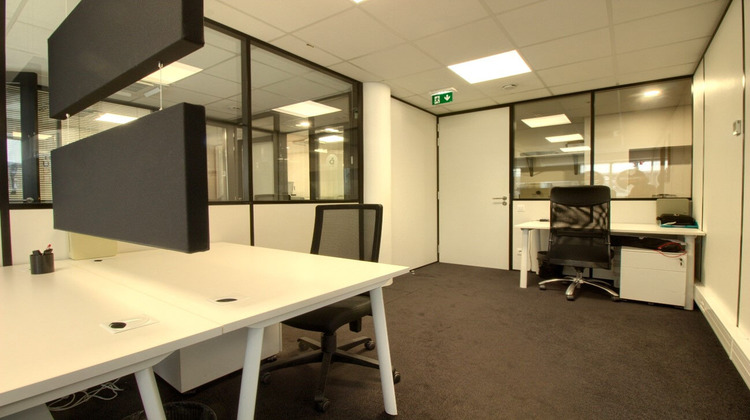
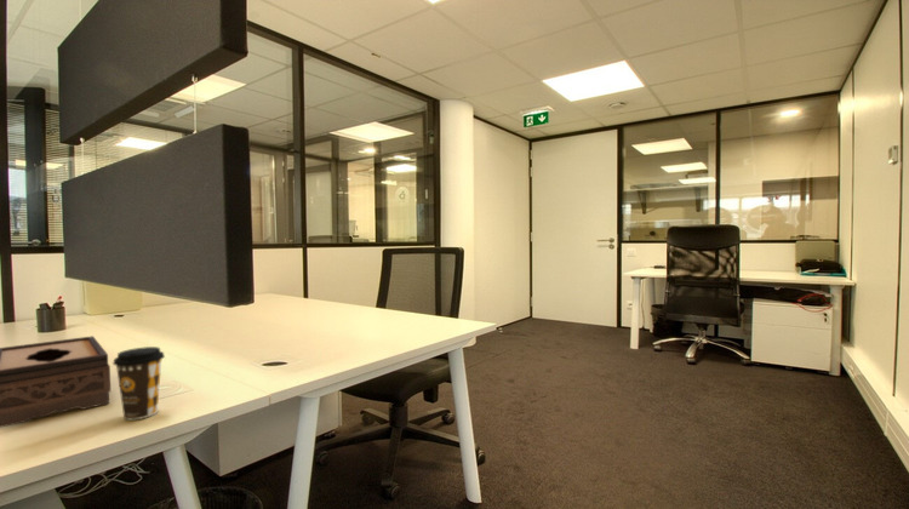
+ coffee cup (139, 382)
+ tissue box (50, 374)
